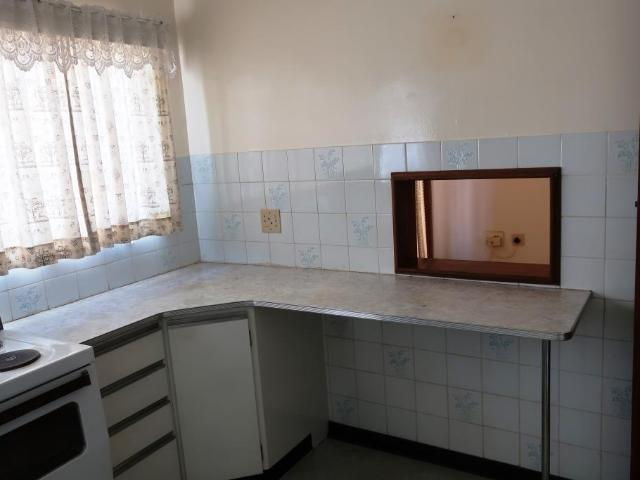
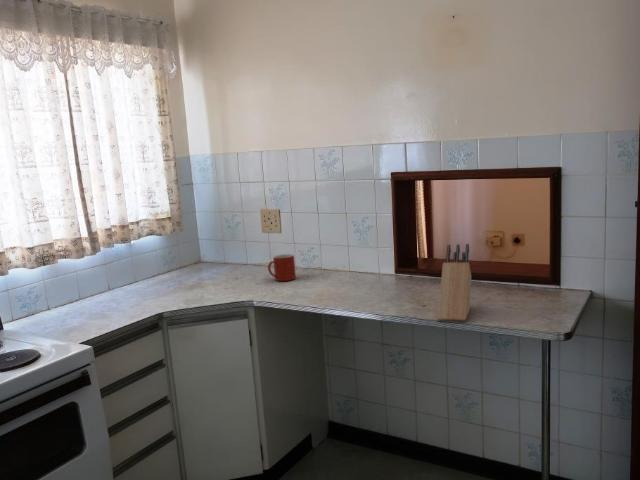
+ knife block (455, 279)
+ mug (281, 268)
